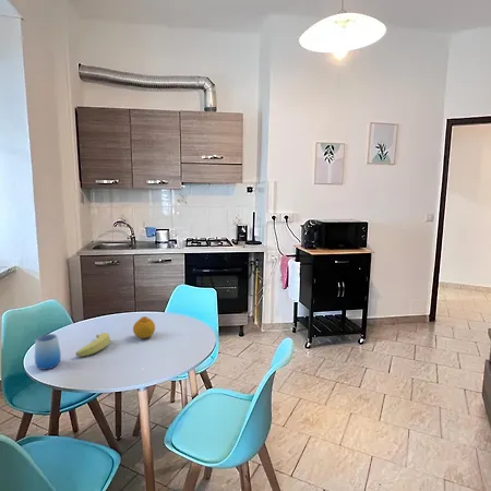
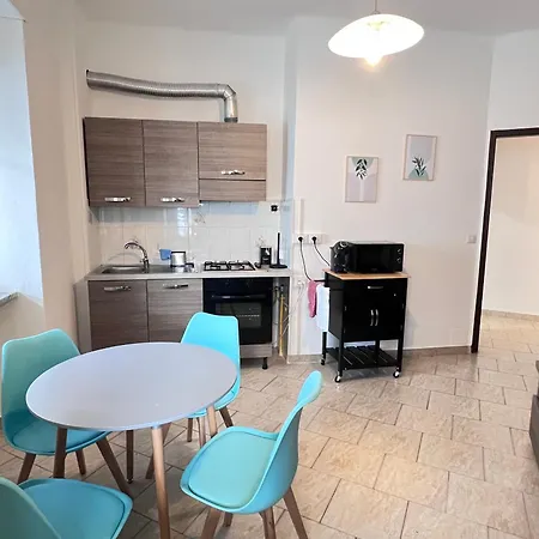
- banana (94, 340)
- cup (47, 351)
- fruit (144, 326)
